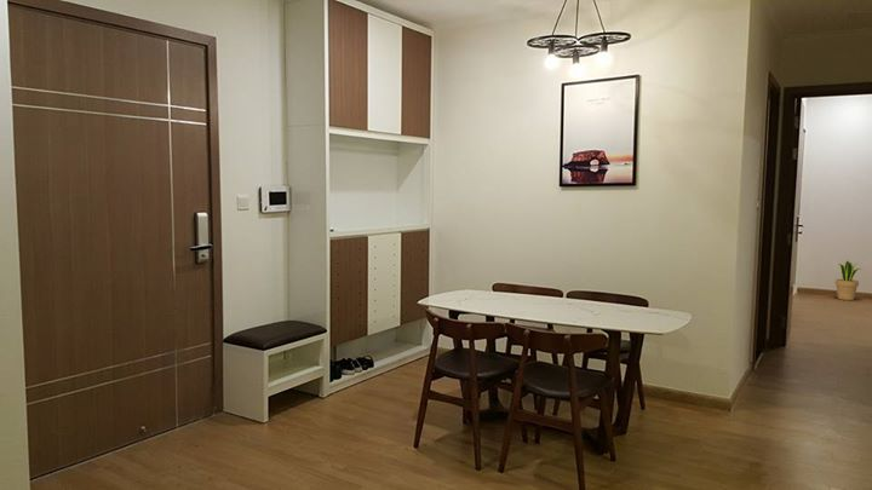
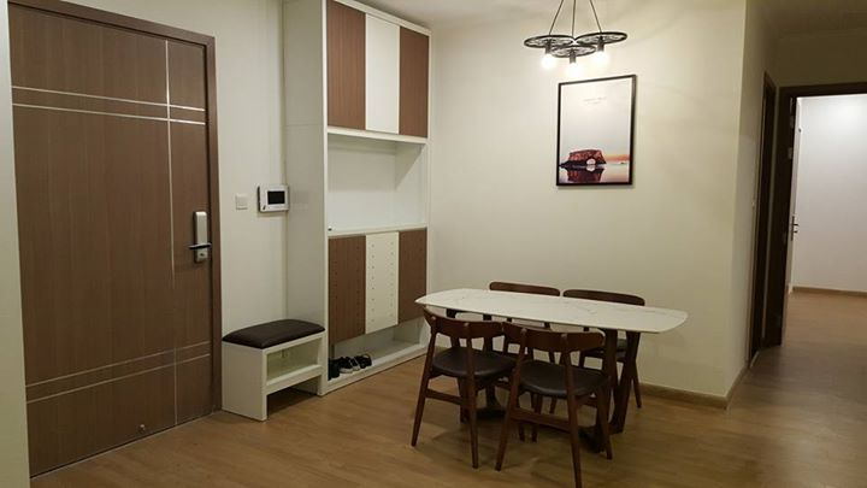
- potted plant (848, 279)
